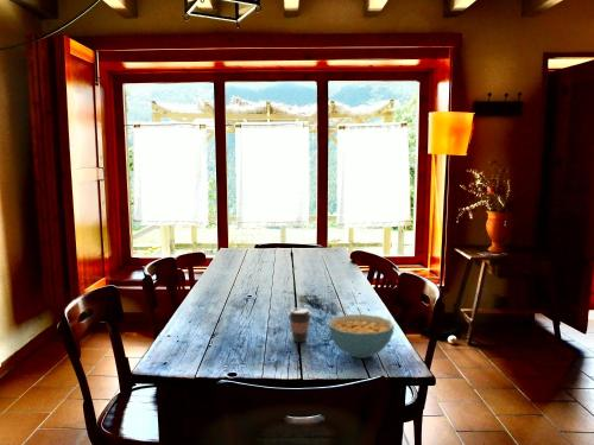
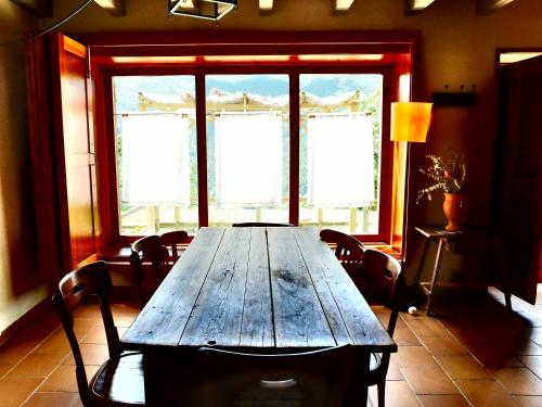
- coffee cup (299, 325)
- cereal bowl (360, 338)
